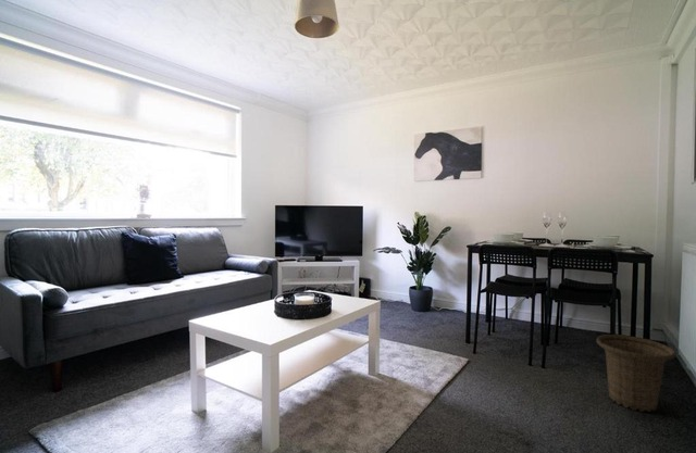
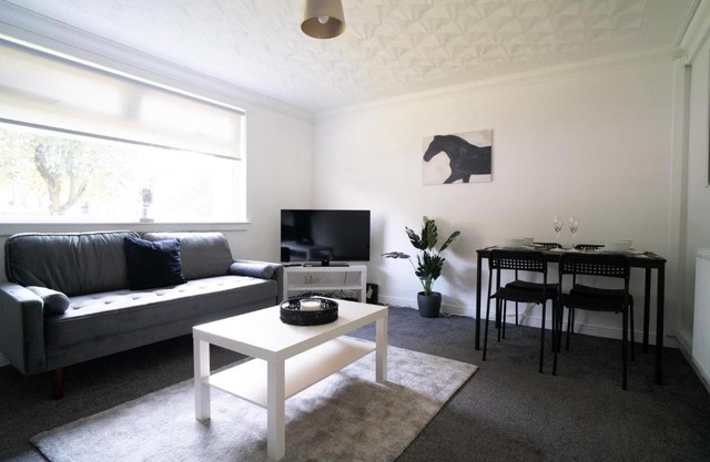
- basket (633, 373)
